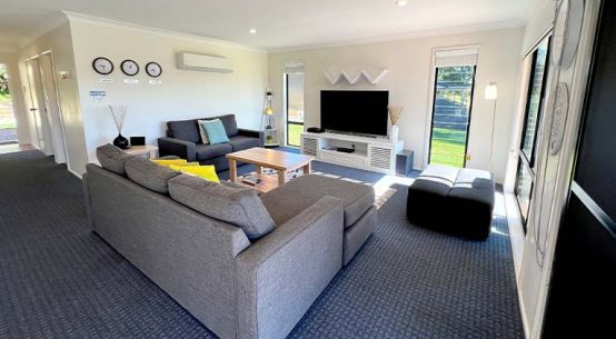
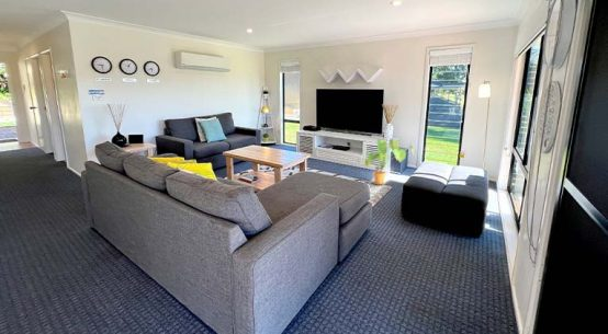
+ house plant (386, 161)
